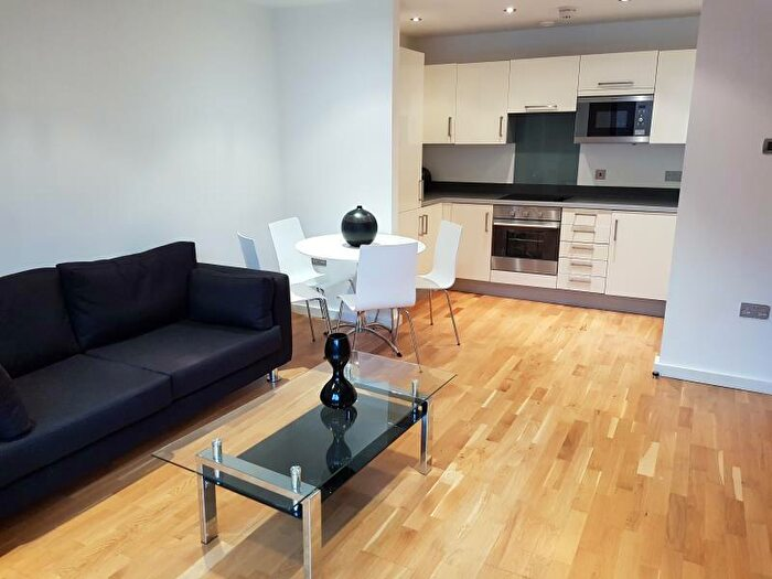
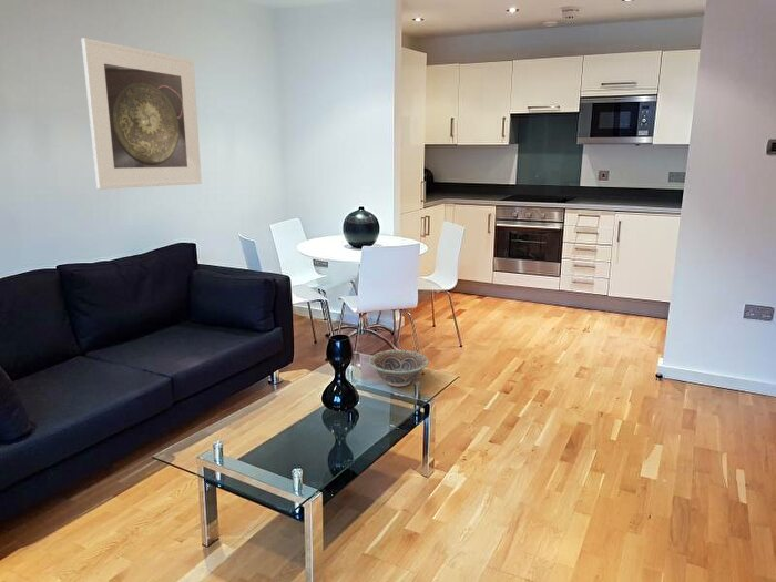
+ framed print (149, 120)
+ decorative bowl (398, 370)
